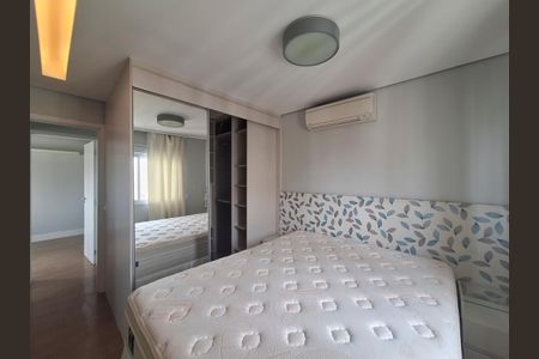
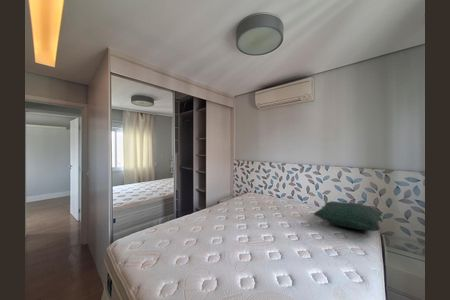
+ pillow (347, 214)
